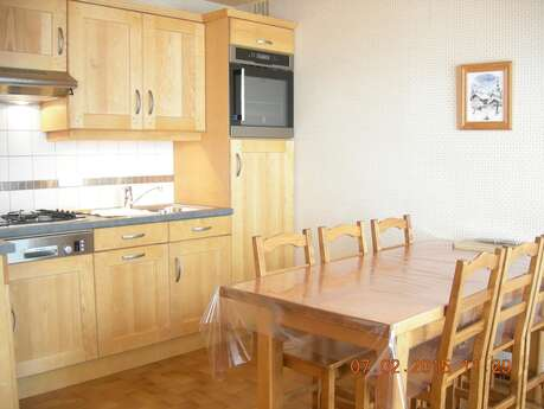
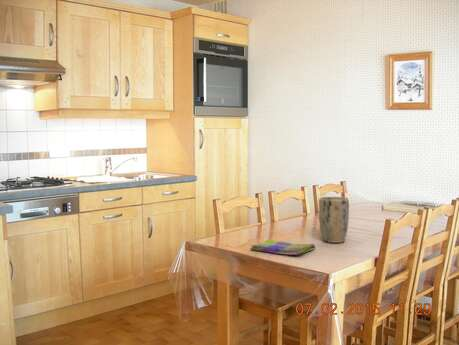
+ dish towel (283, 246)
+ plant pot (333, 219)
